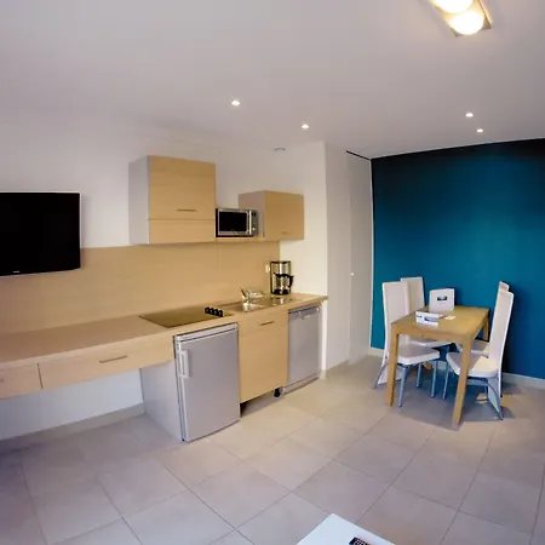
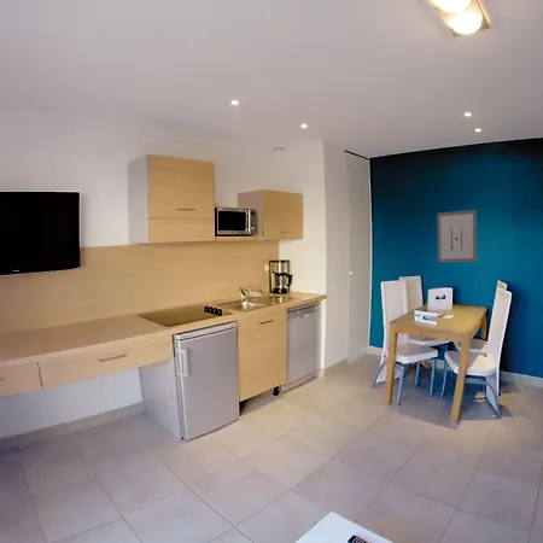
+ wall art (456, 237)
